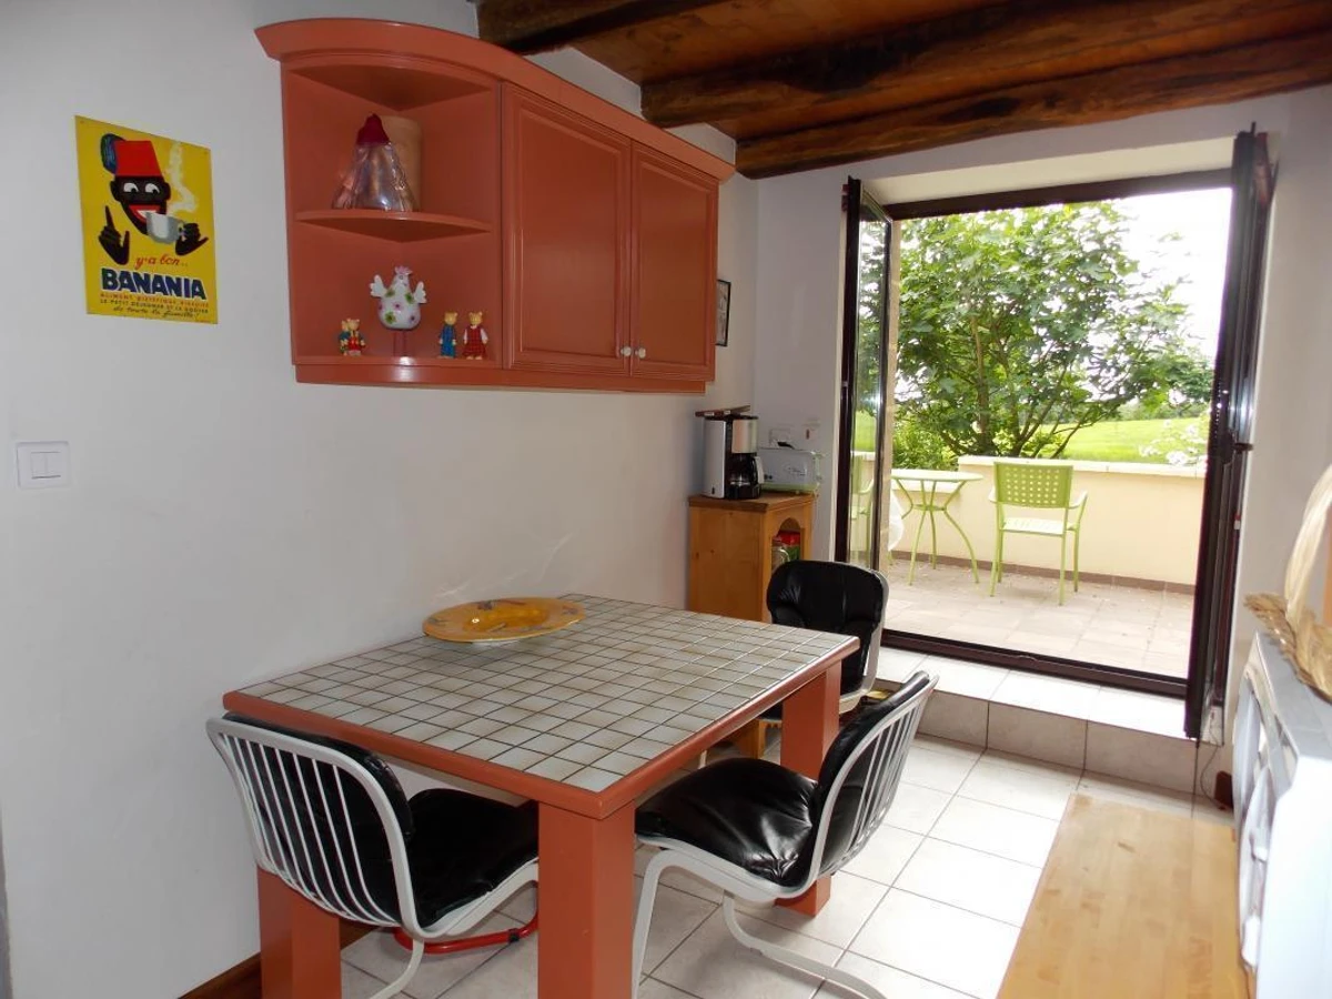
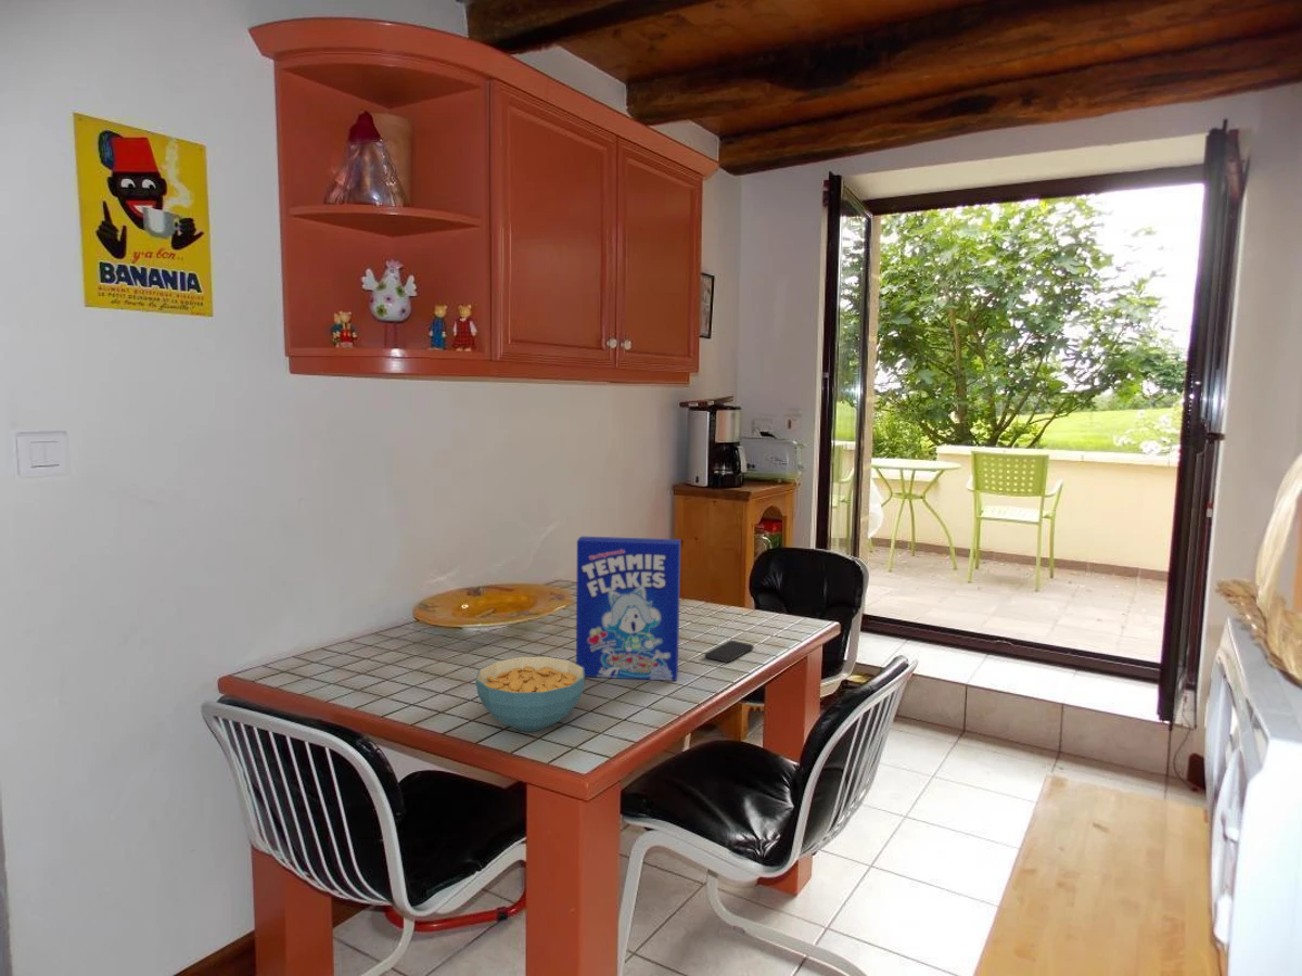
+ cereal bowl (531, 698)
+ cereal box (628, 606)
+ smartphone (729, 651)
